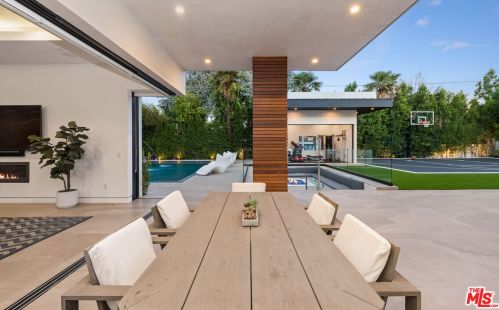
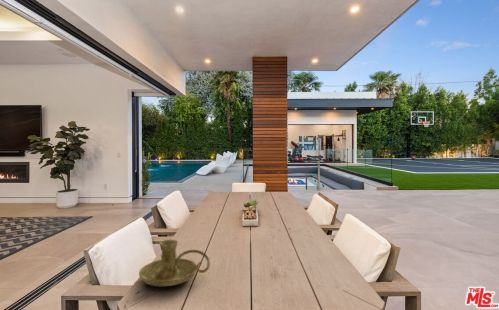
+ candle holder (175, 260)
